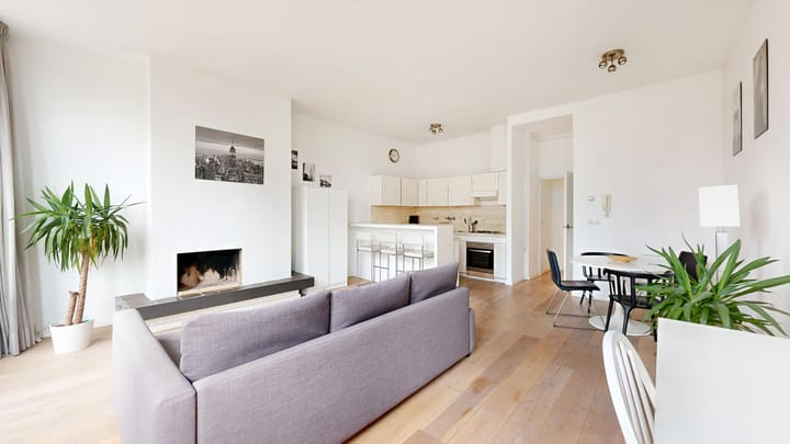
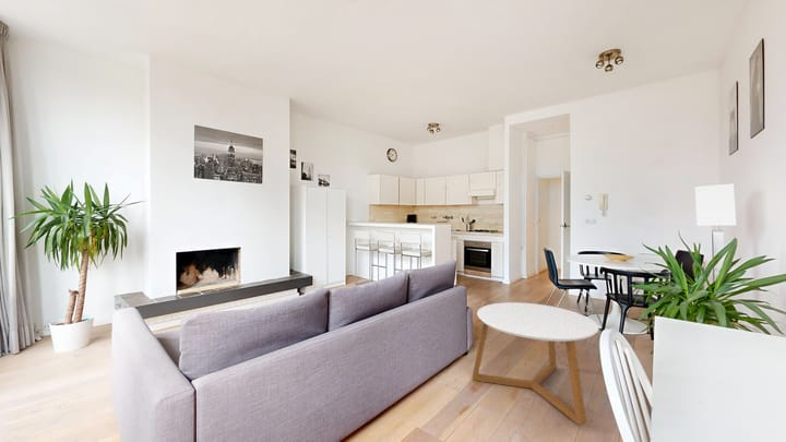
+ coffee table (534, 338)
